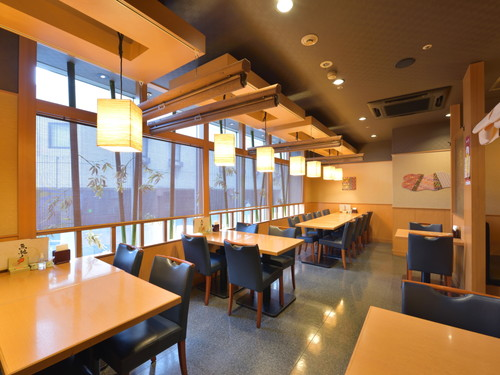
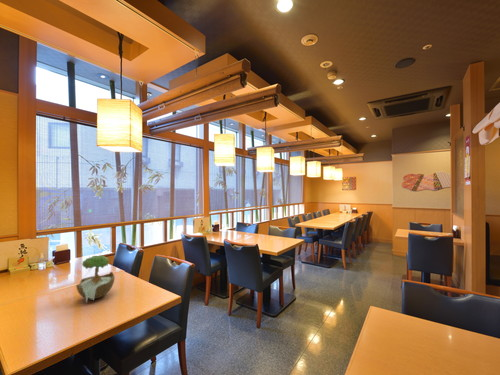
+ flower (96, 276)
